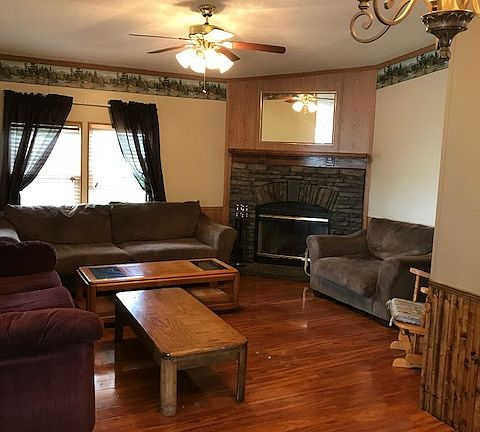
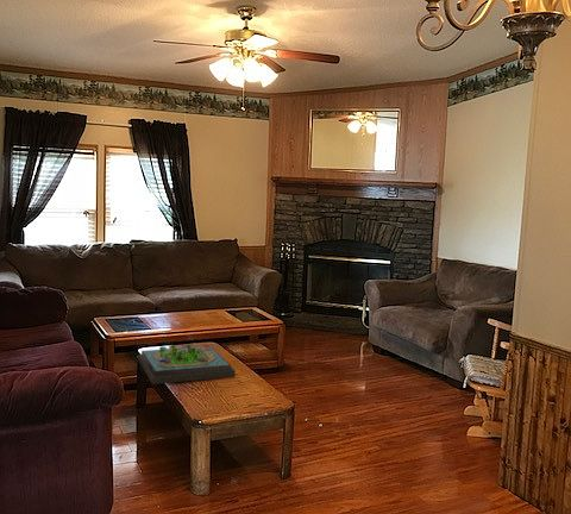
+ board game (184, 358)
